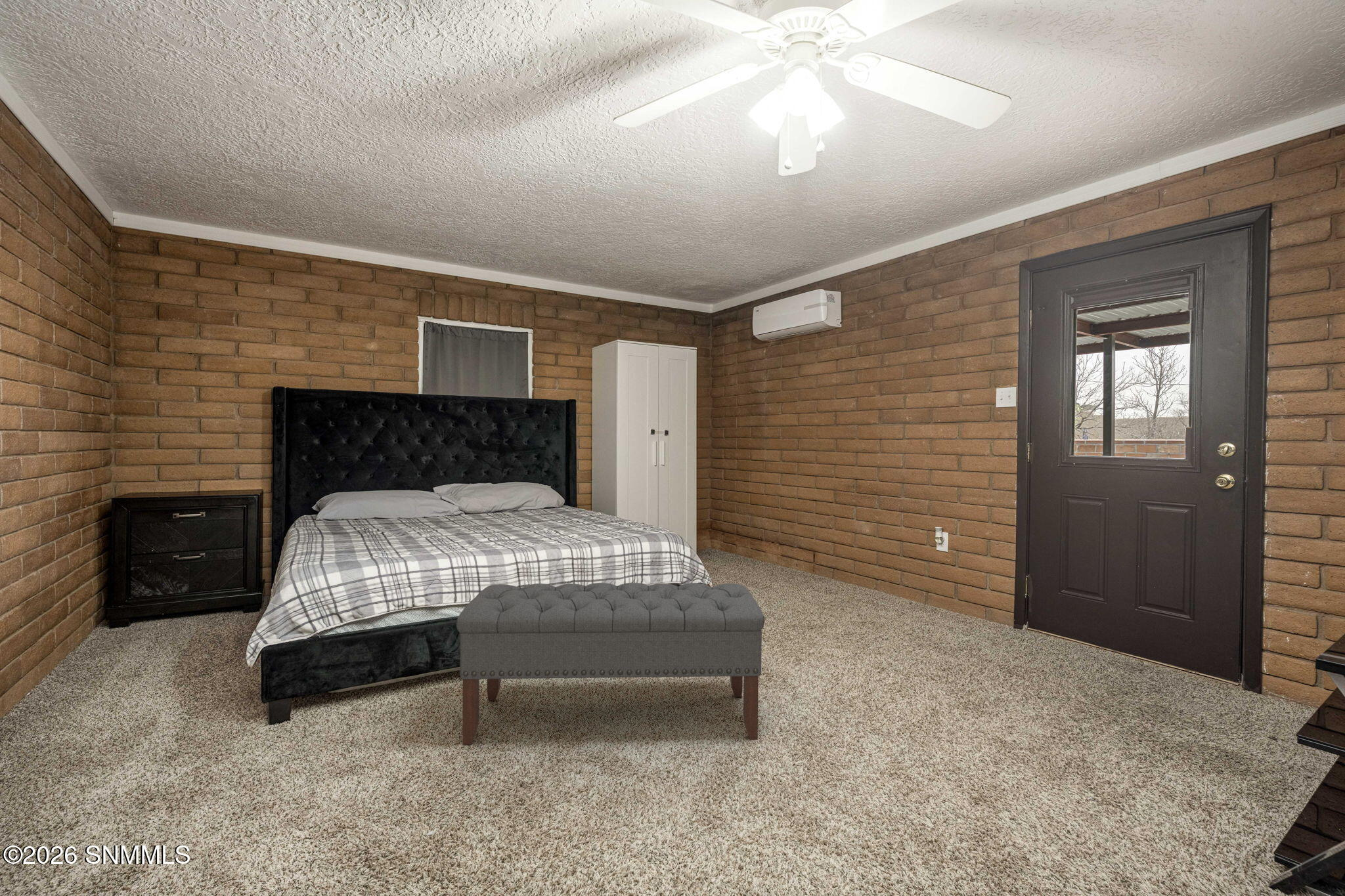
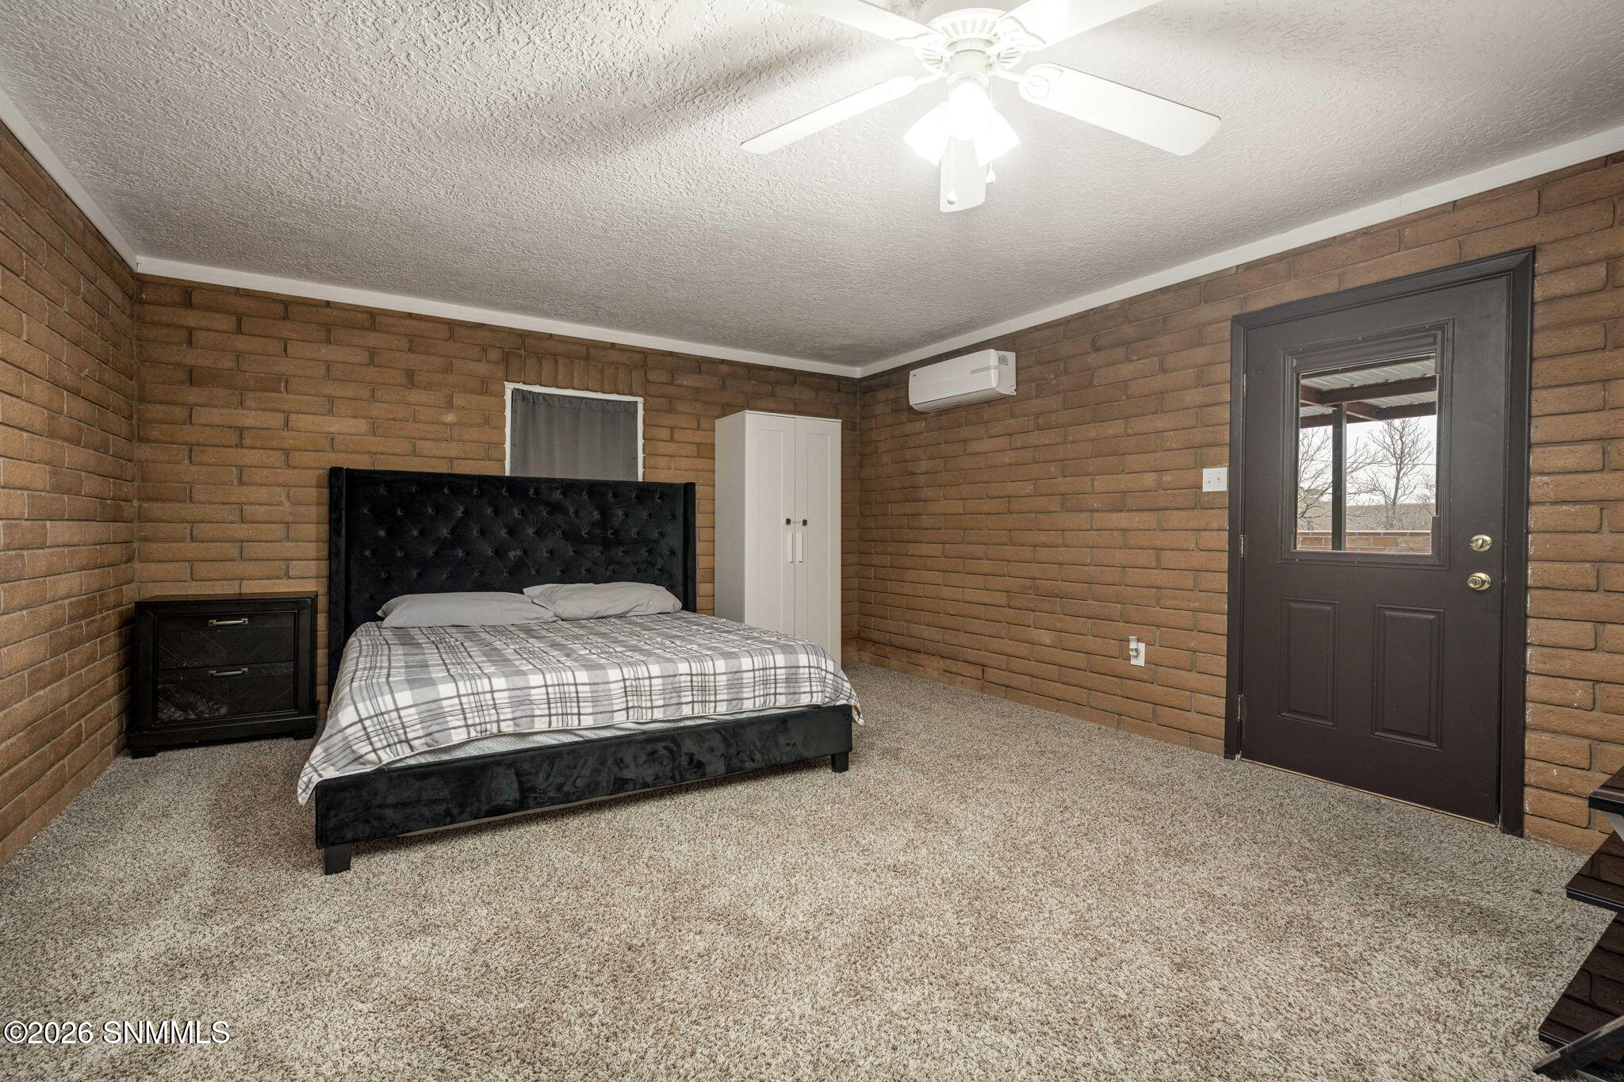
- bench (615, 654)
